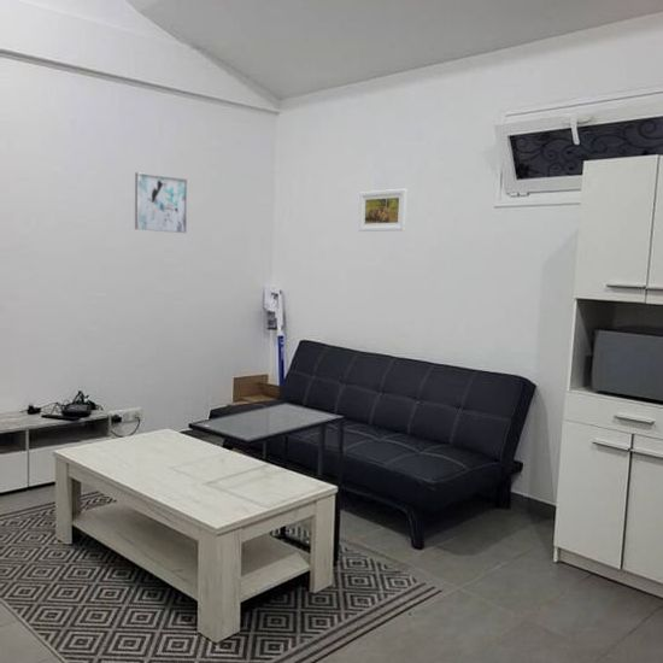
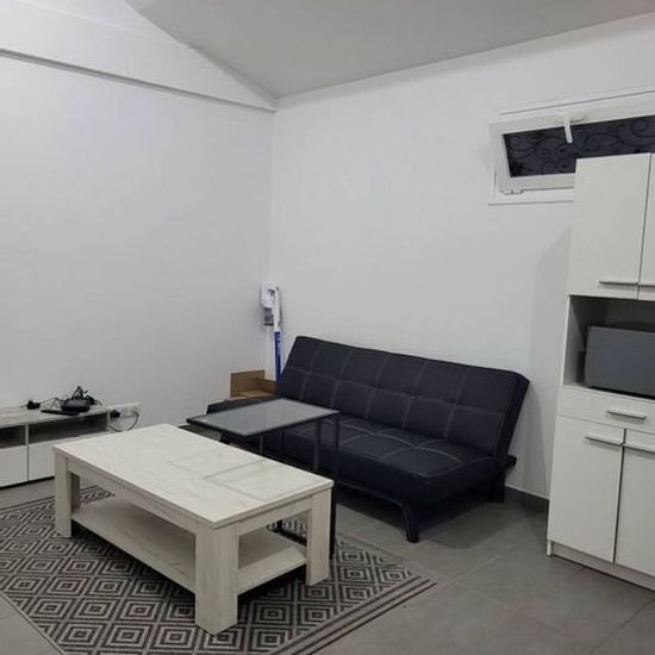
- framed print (381, 211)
- wall art (160, 204)
